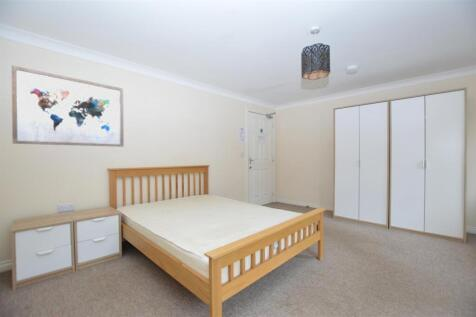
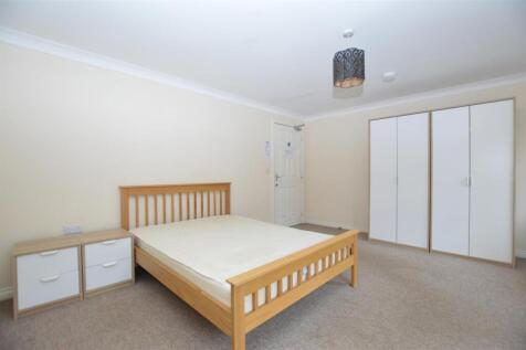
- wall art (75, 112)
